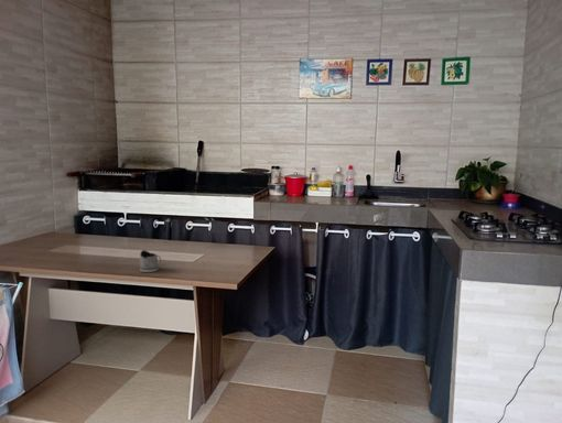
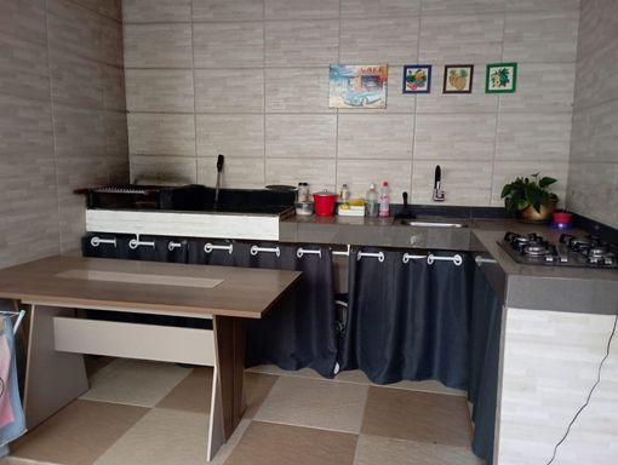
- tea glass holder (151, 260)
